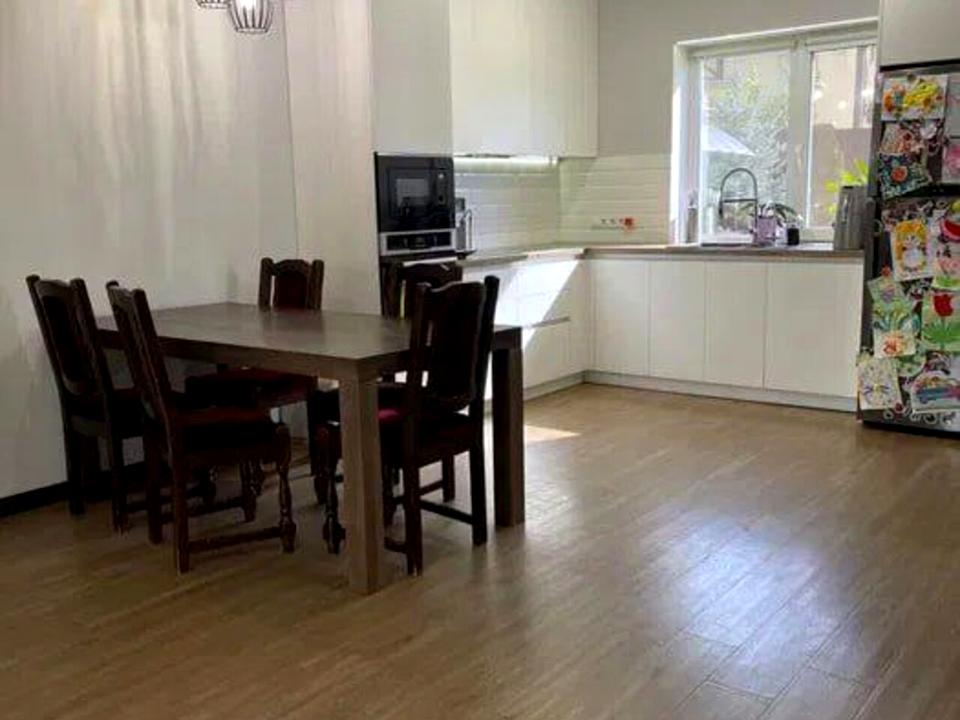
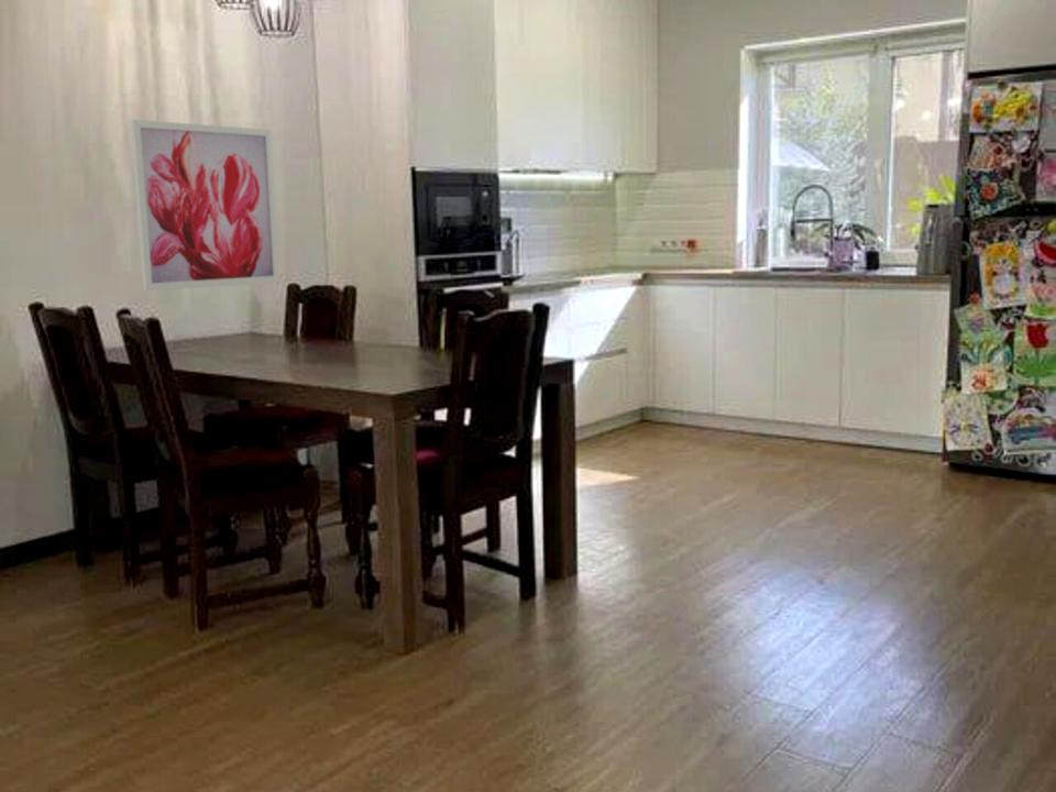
+ wall art (210, 206)
